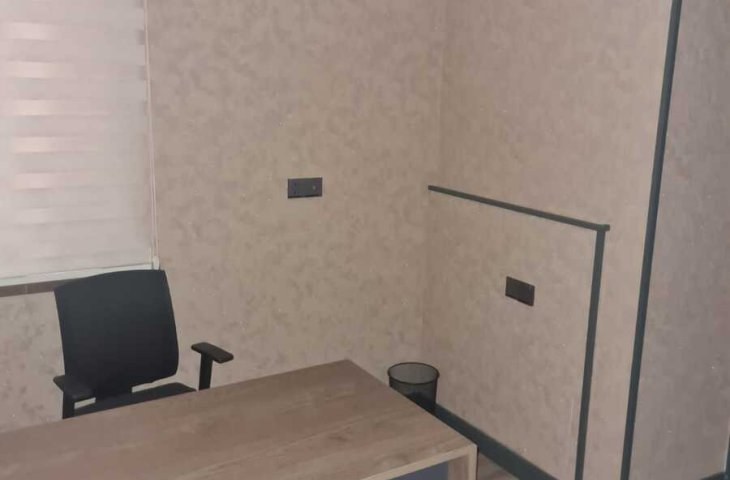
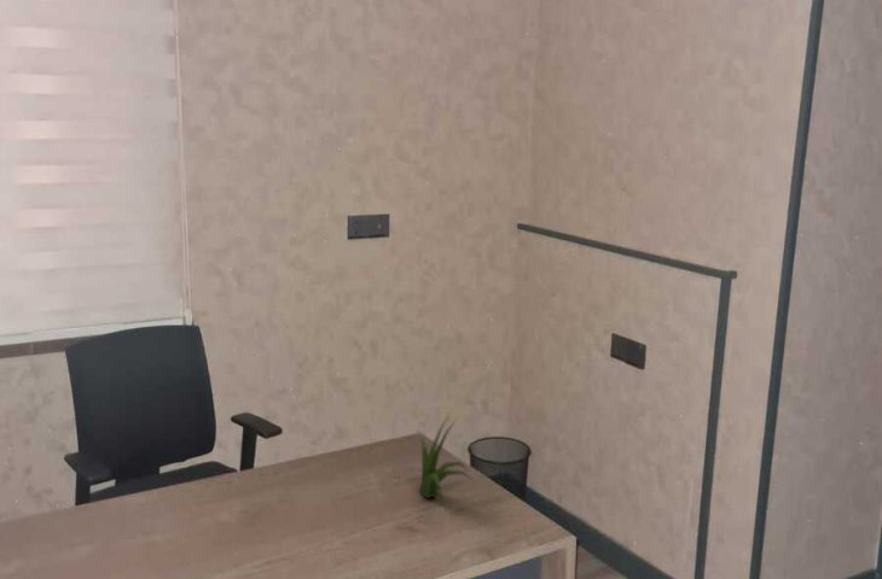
+ plant (441, 448)
